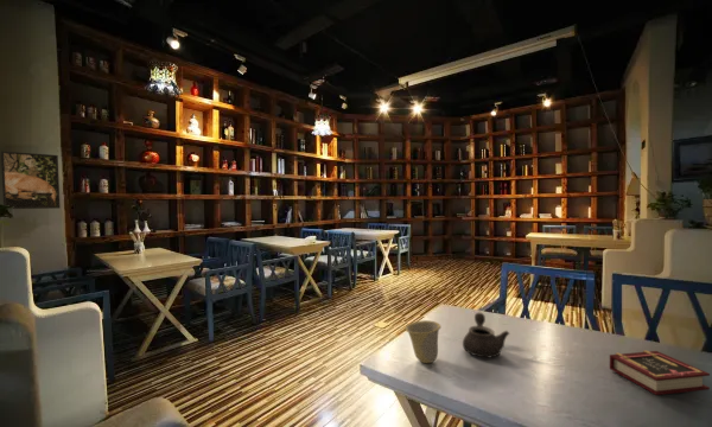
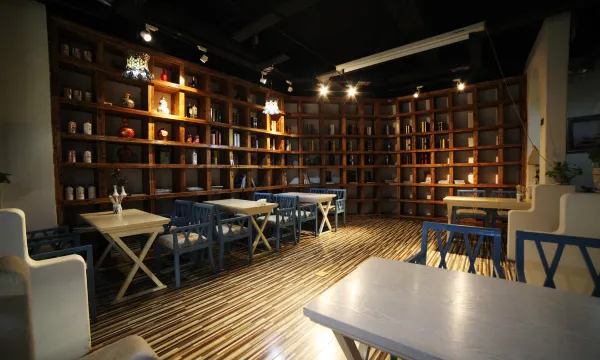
- cup (422, 342)
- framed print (31, 180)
- teapot (483, 333)
- book (655, 369)
